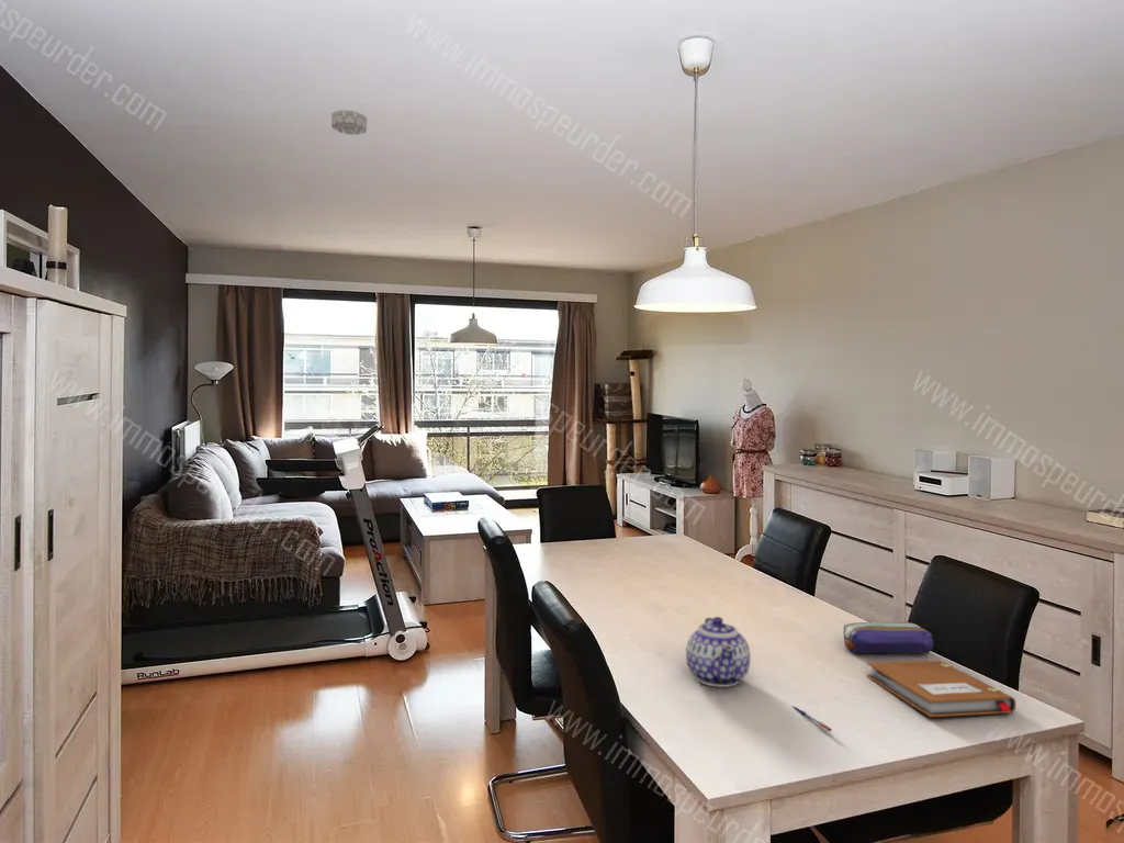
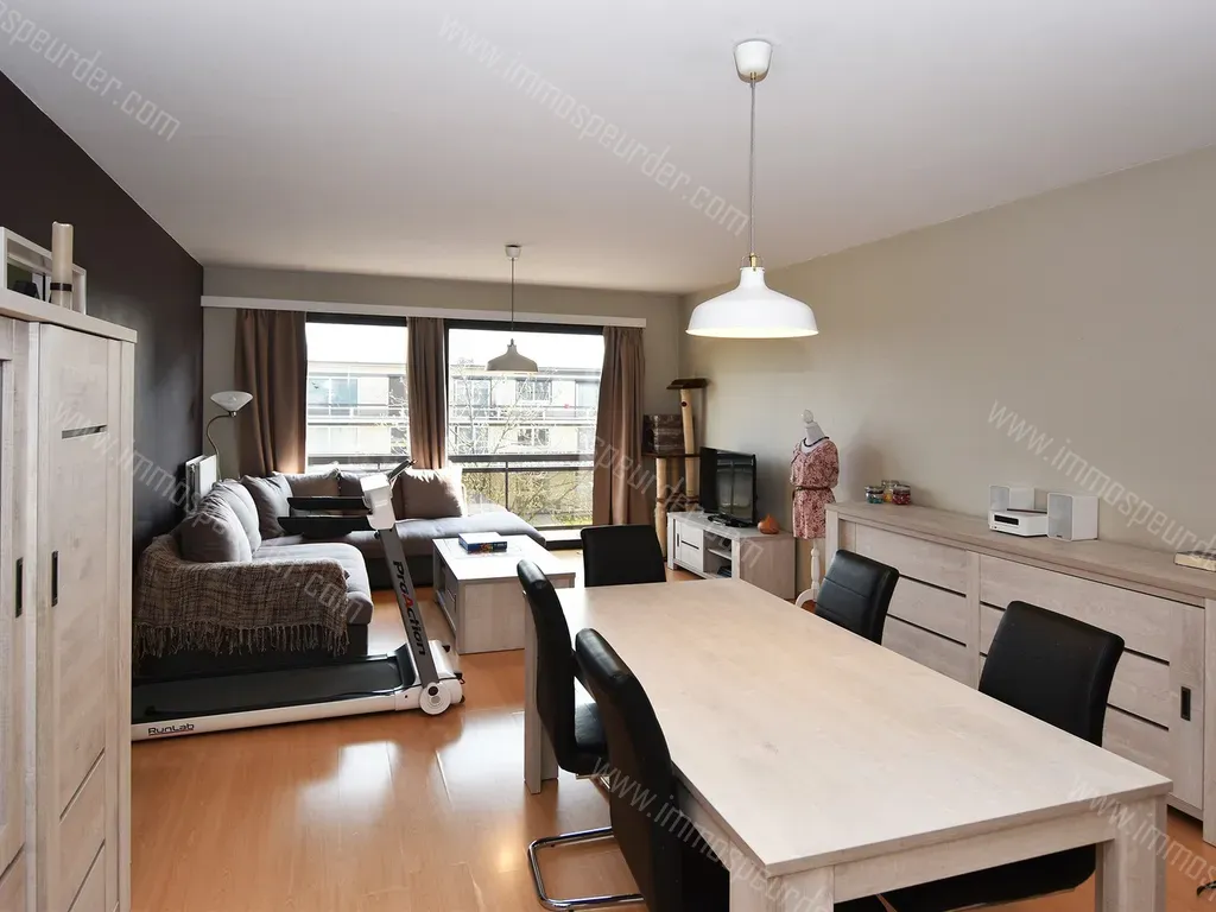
- smoke detector (349, 122)
- teapot (718, 648)
- pencil case (887, 638)
- pen (810, 717)
- notebook (938, 687)
